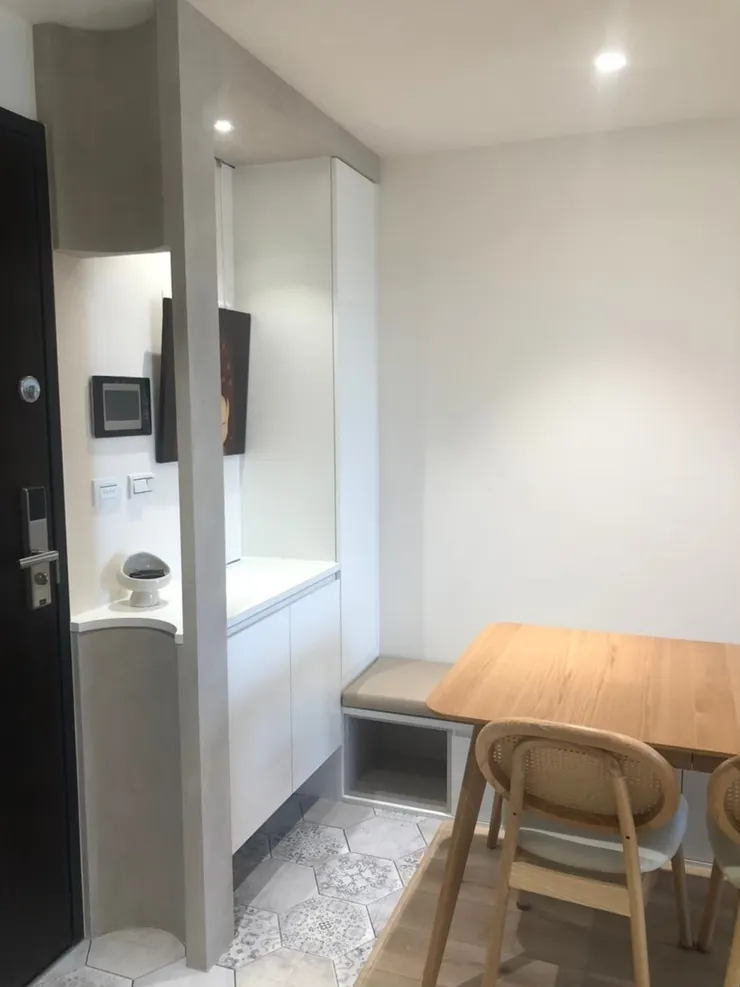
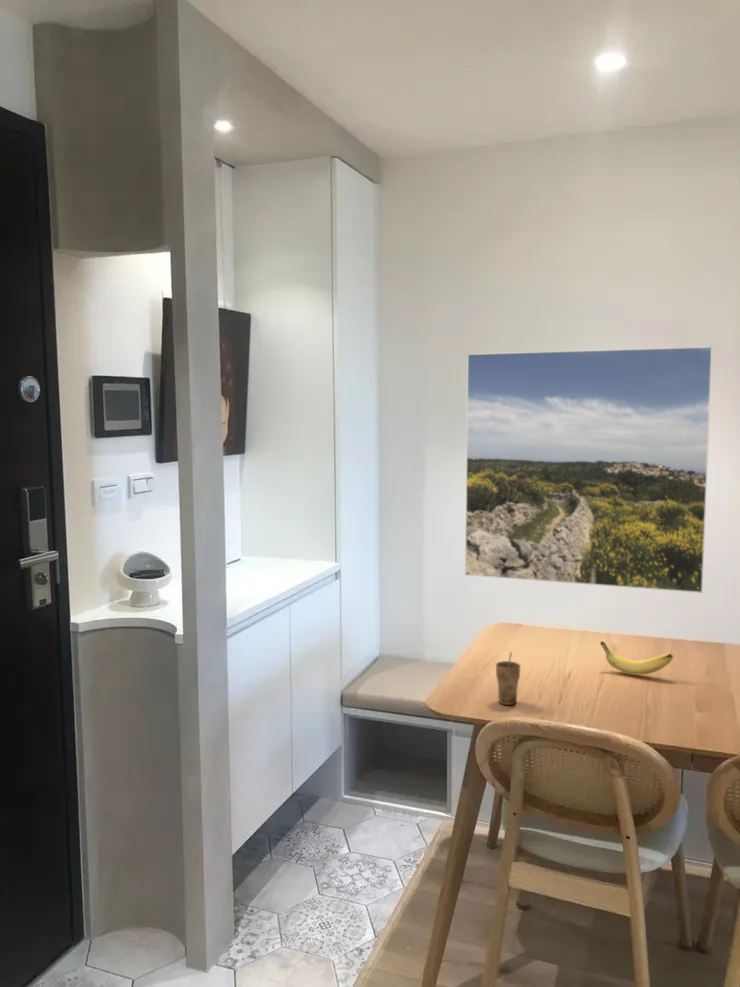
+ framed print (580, 468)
+ banana (636, 661)
+ cup (507, 678)
